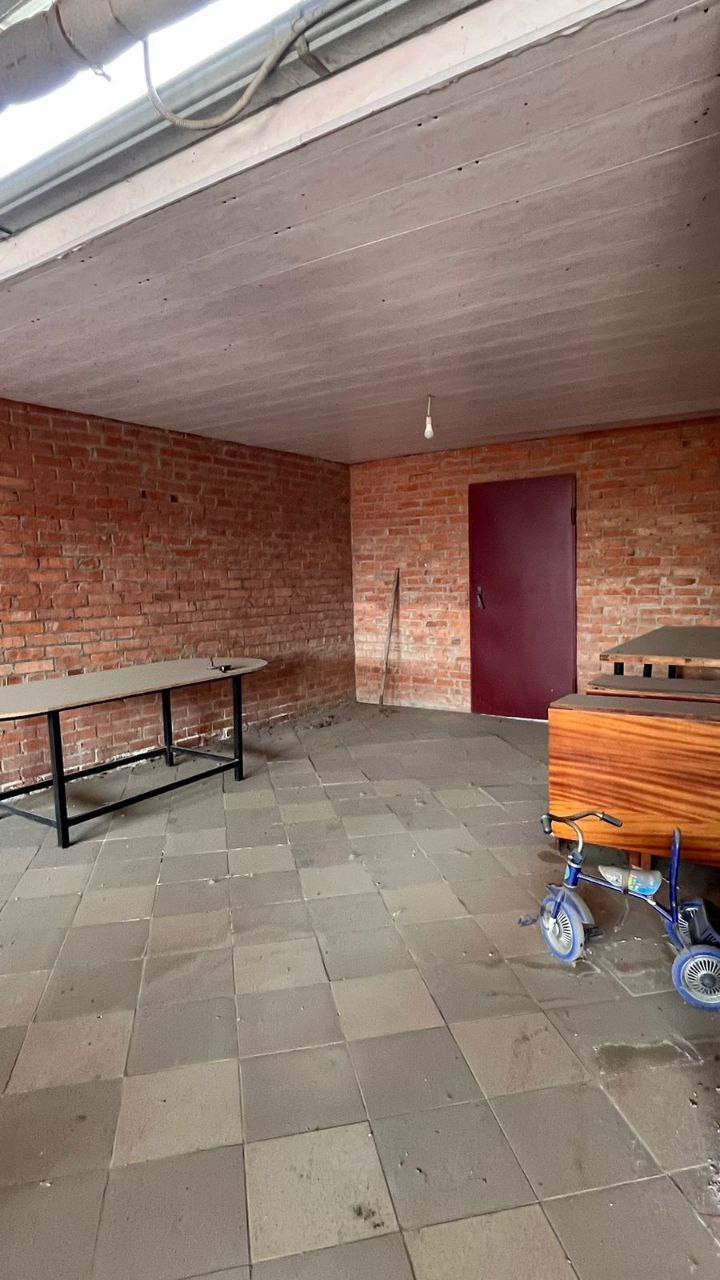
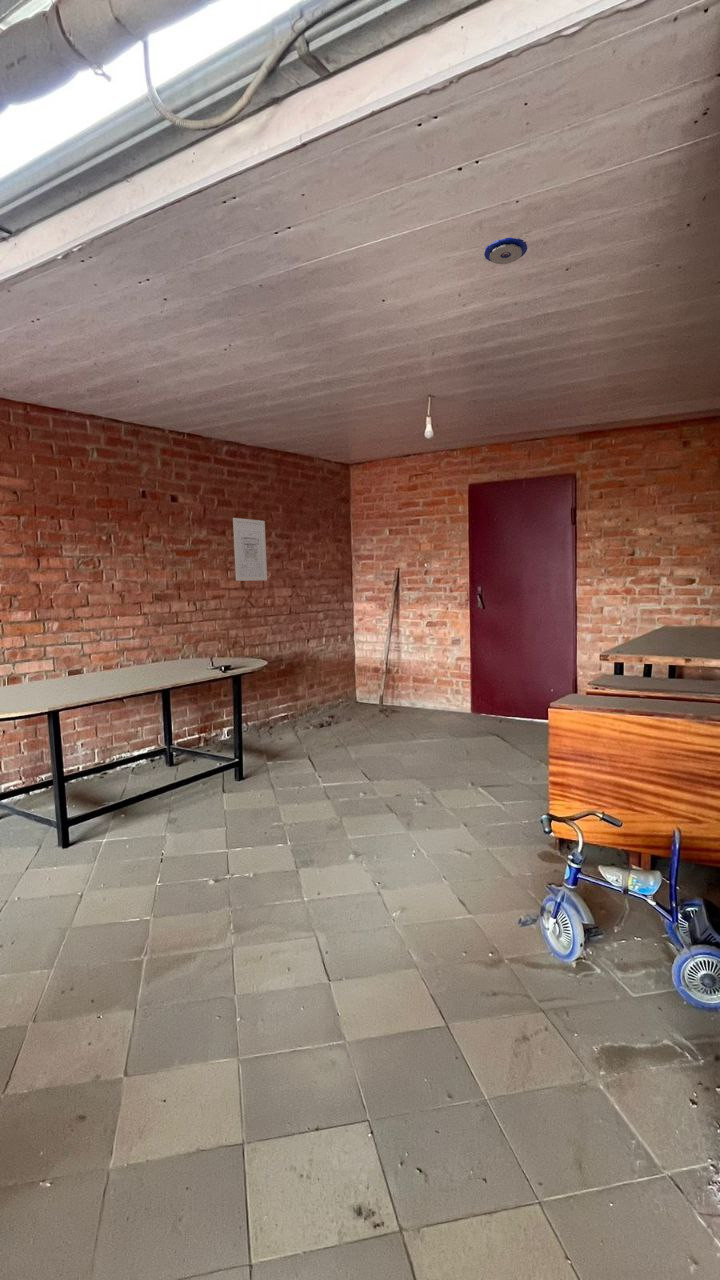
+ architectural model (505, 248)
+ wall art (250, 550)
